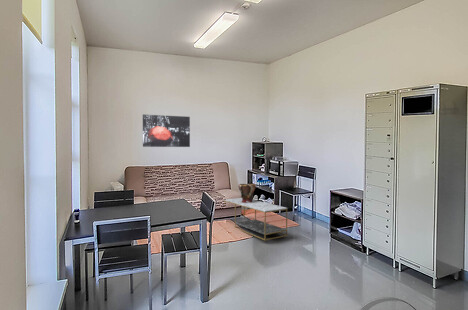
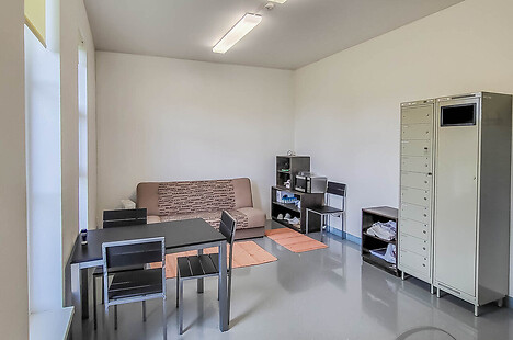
- wall art (167, 131)
- decorative urn (246, 190)
- coffee table (255, 216)
